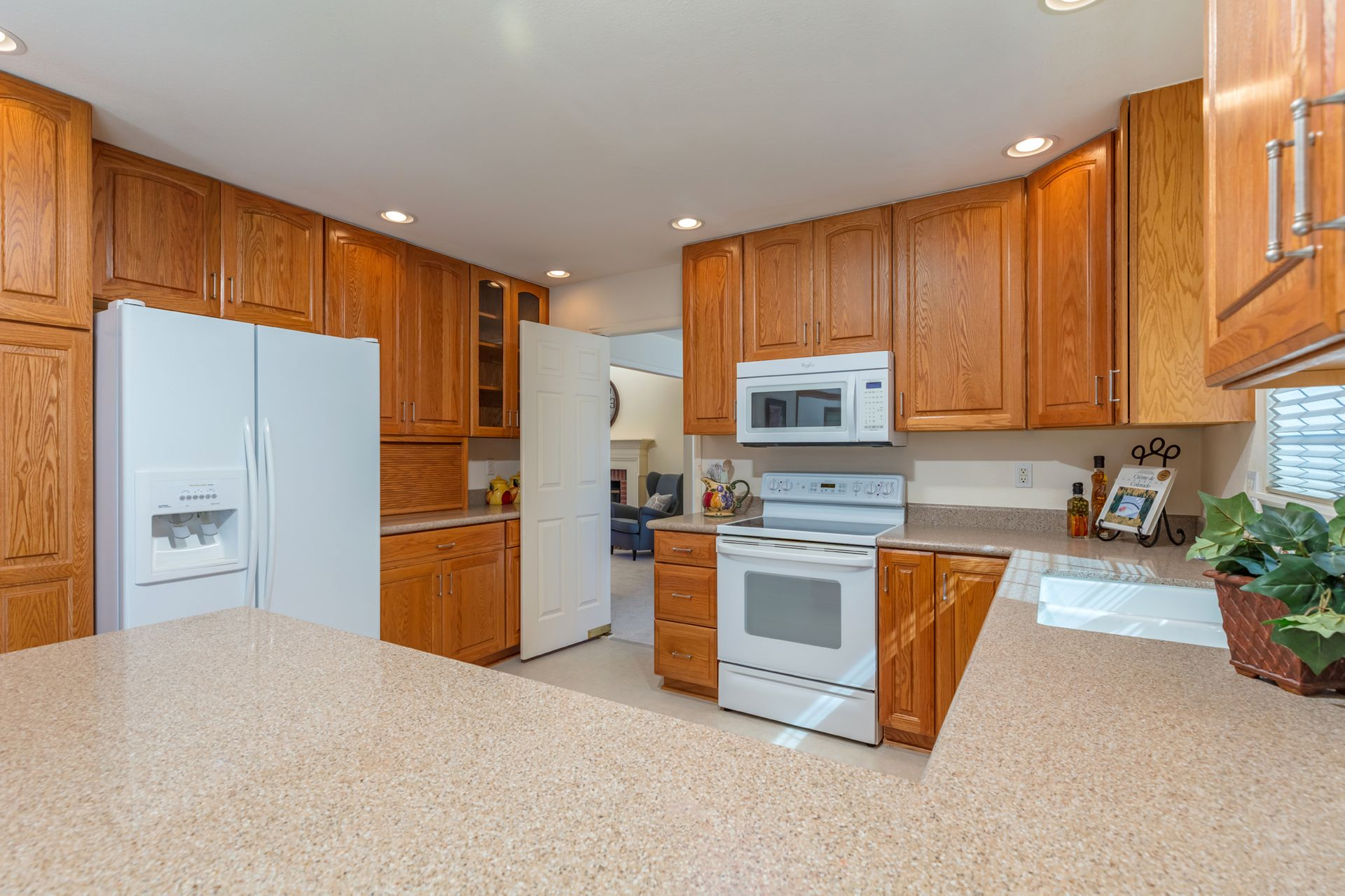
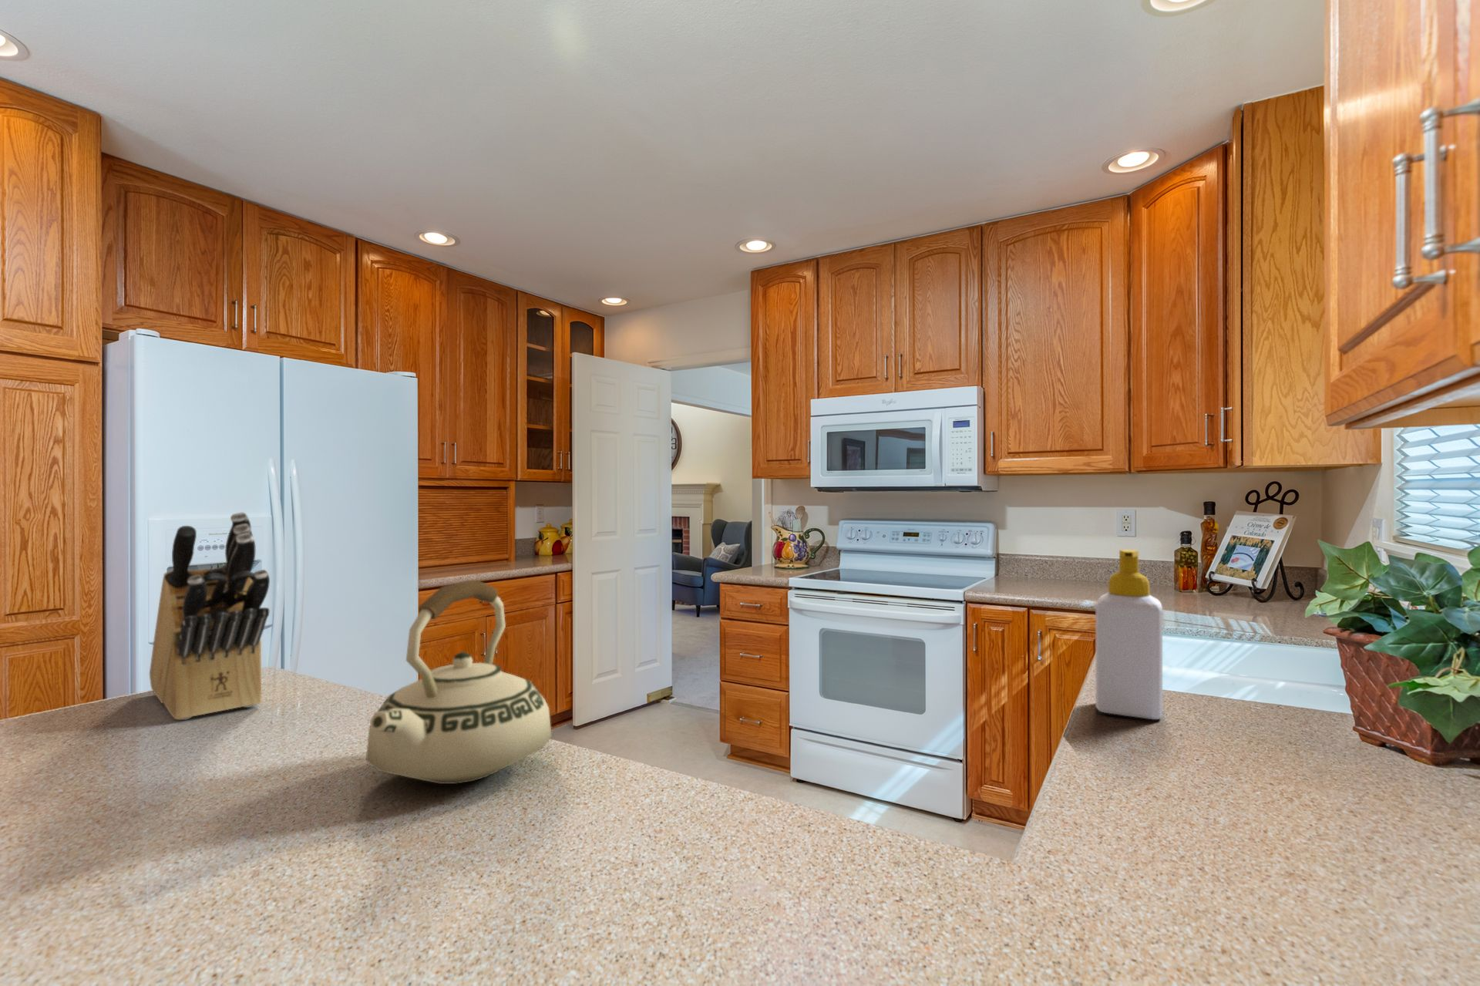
+ teakettle (452, 681)
+ knife block (207, 607)
+ soap bottle (1129, 629)
